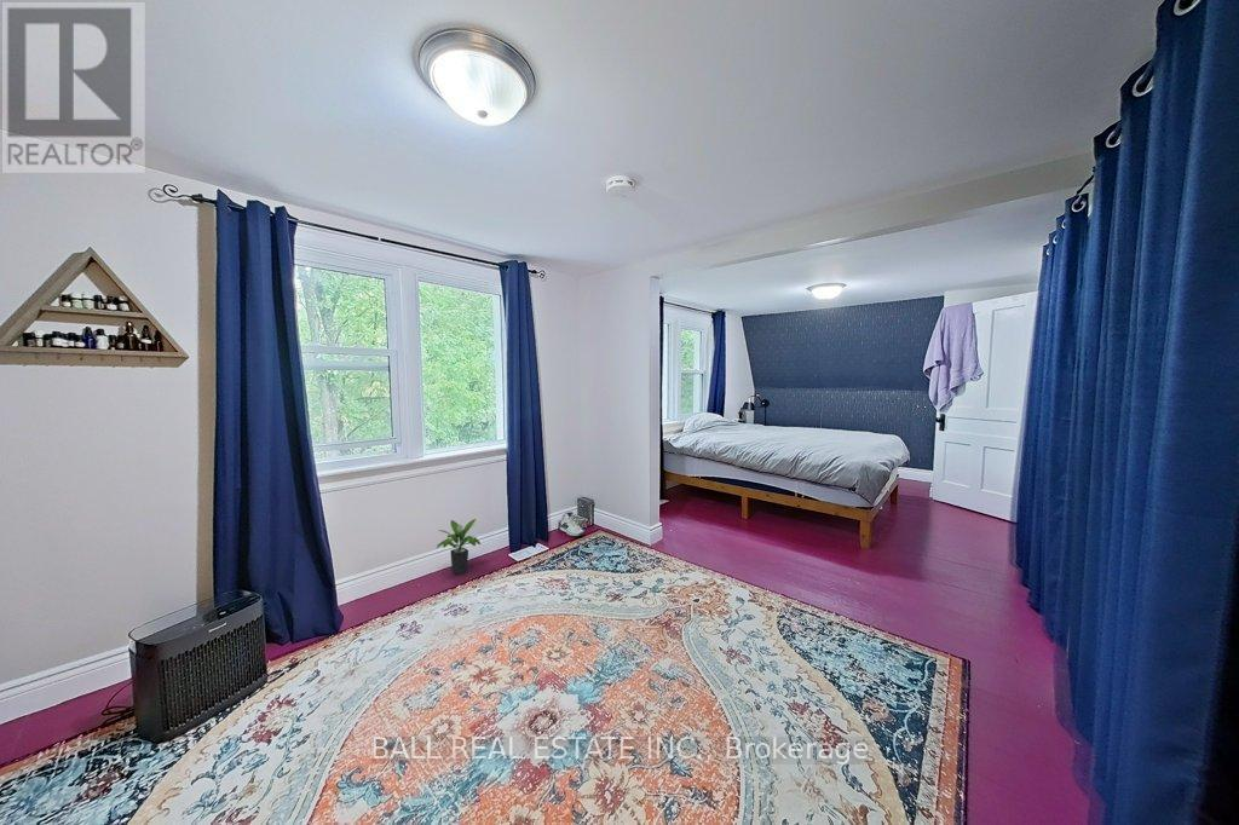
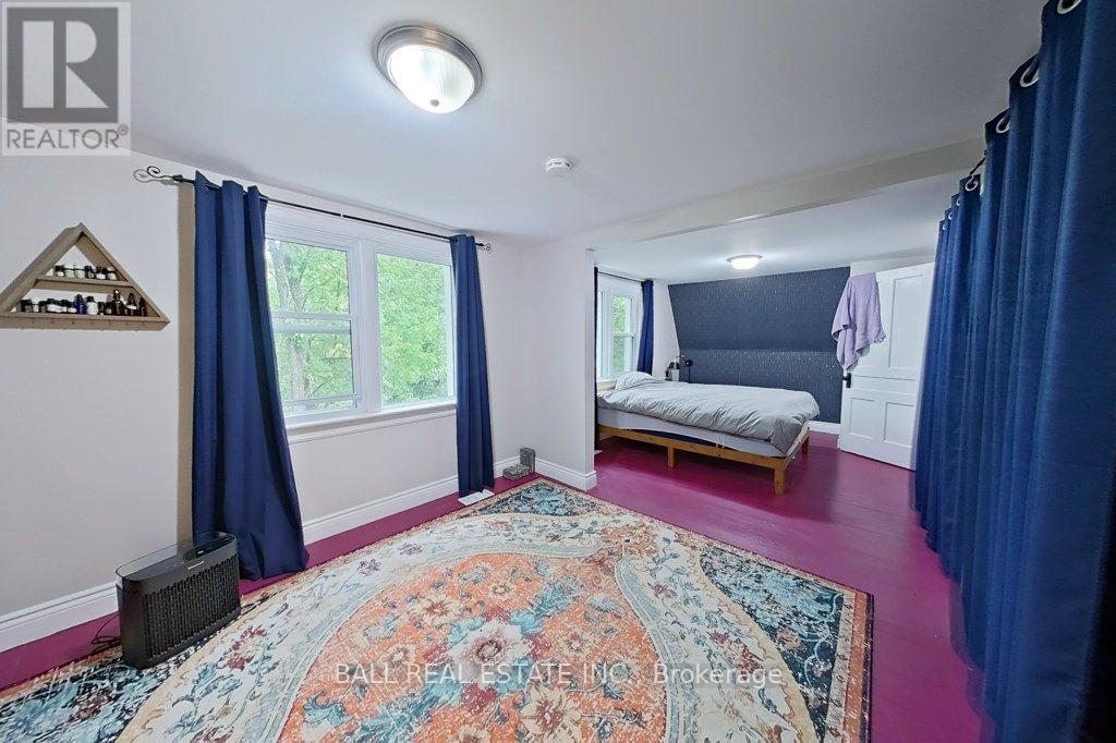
- sneaker (571, 523)
- potted plant (459, 547)
